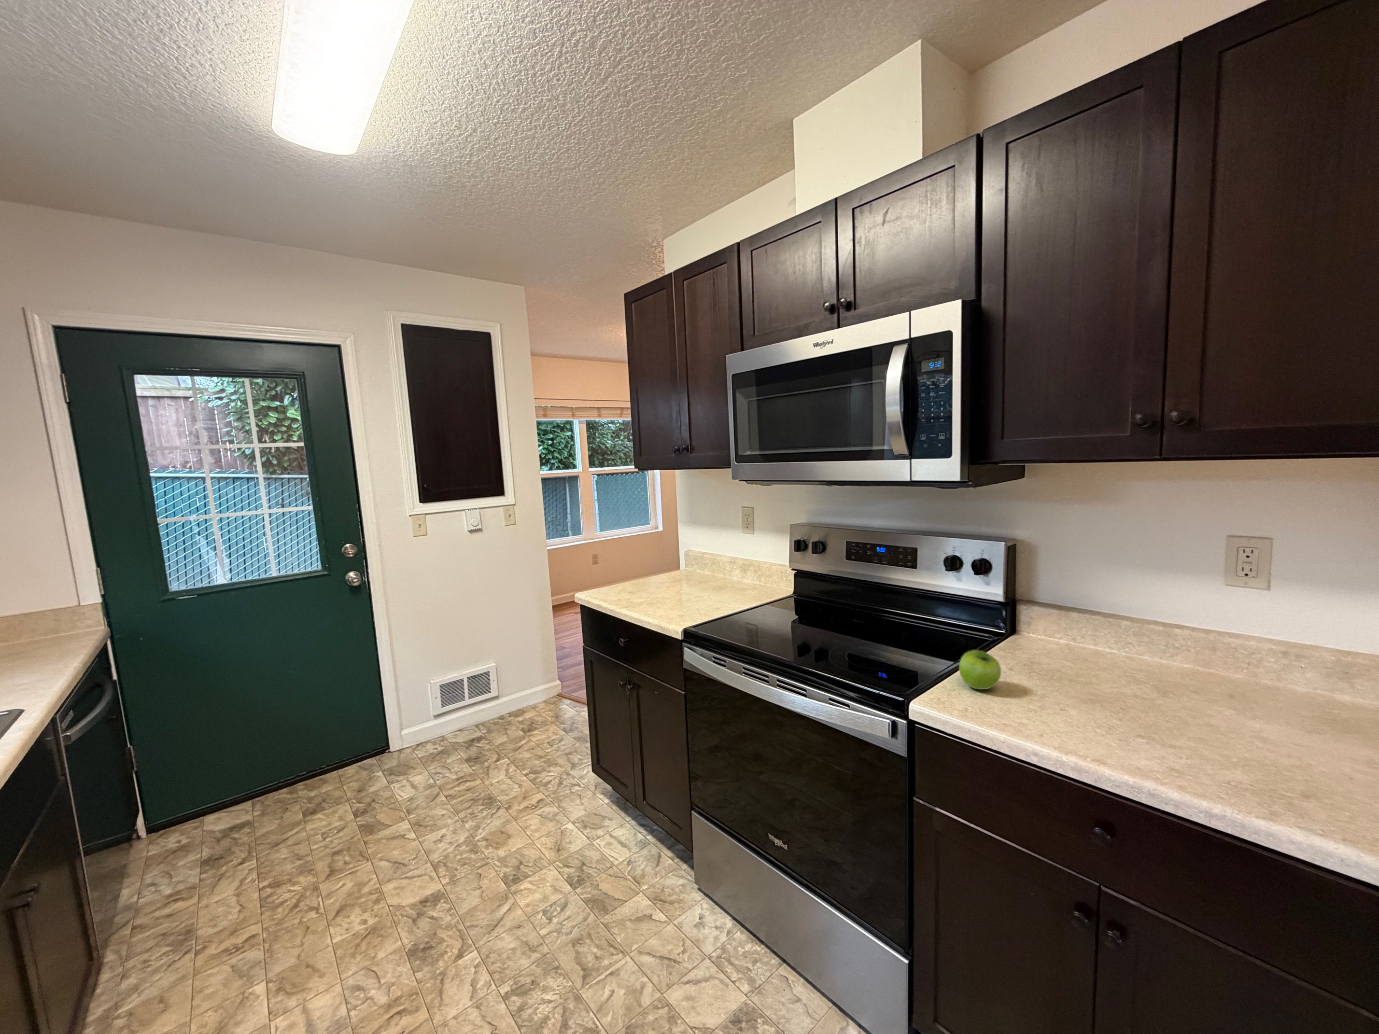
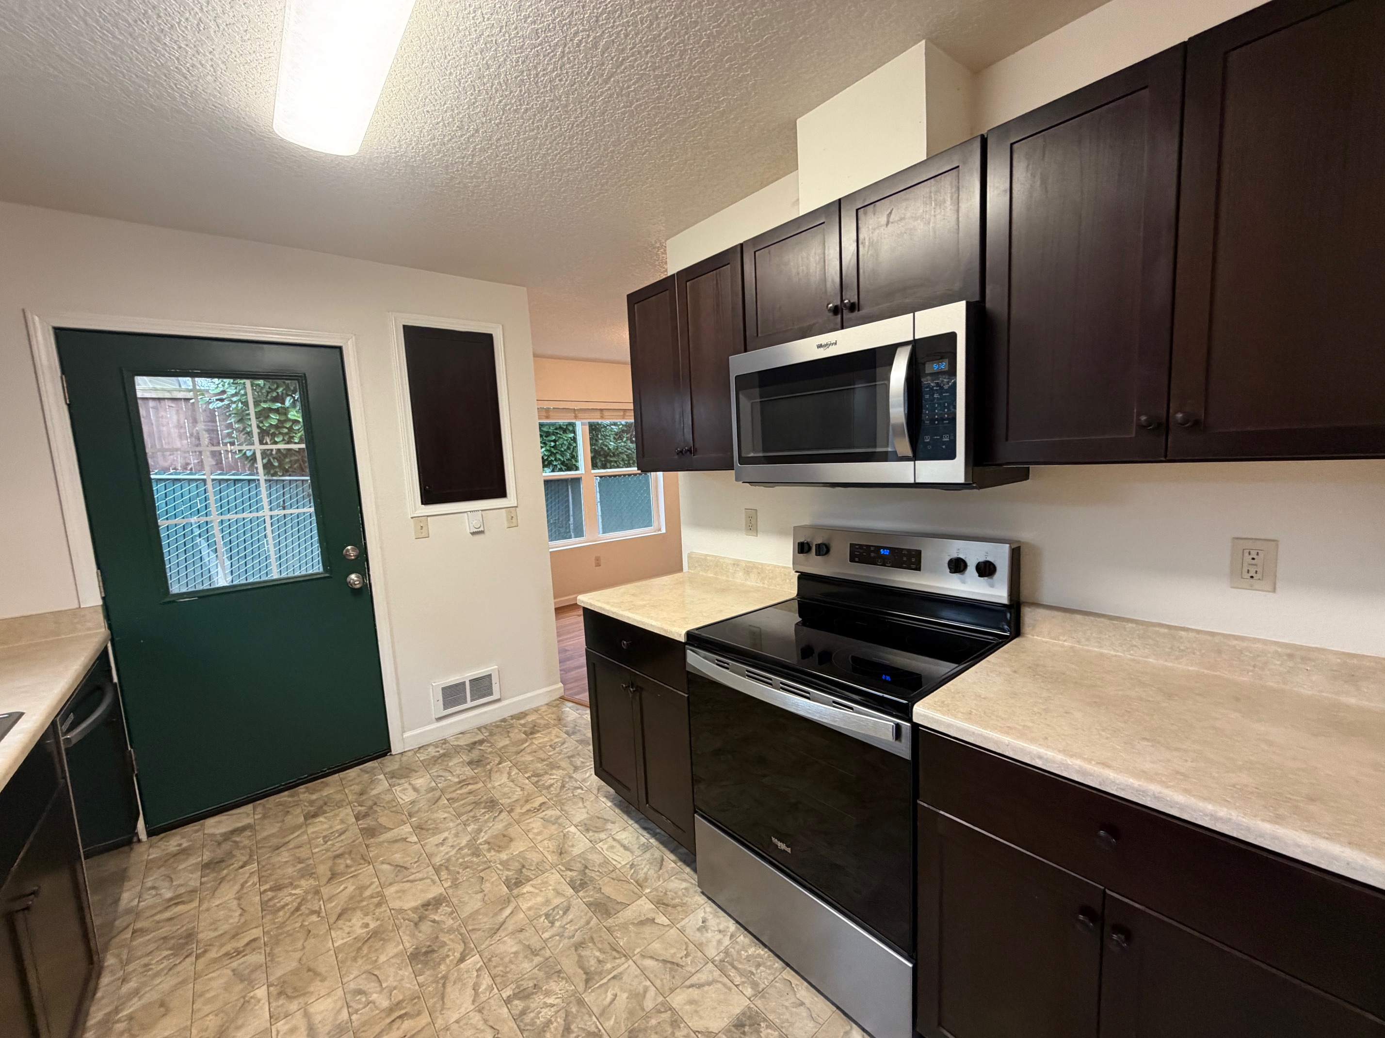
- fruit (979, 669)
